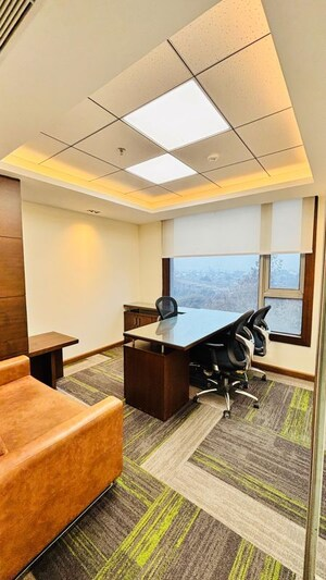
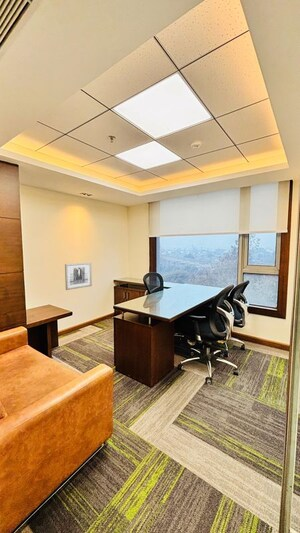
+ wall art (79, 275)
